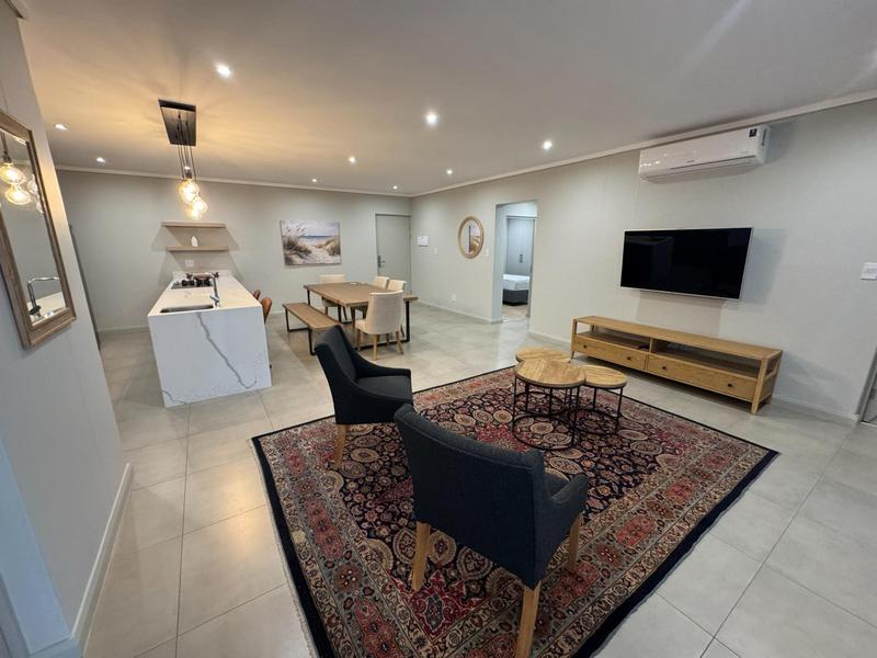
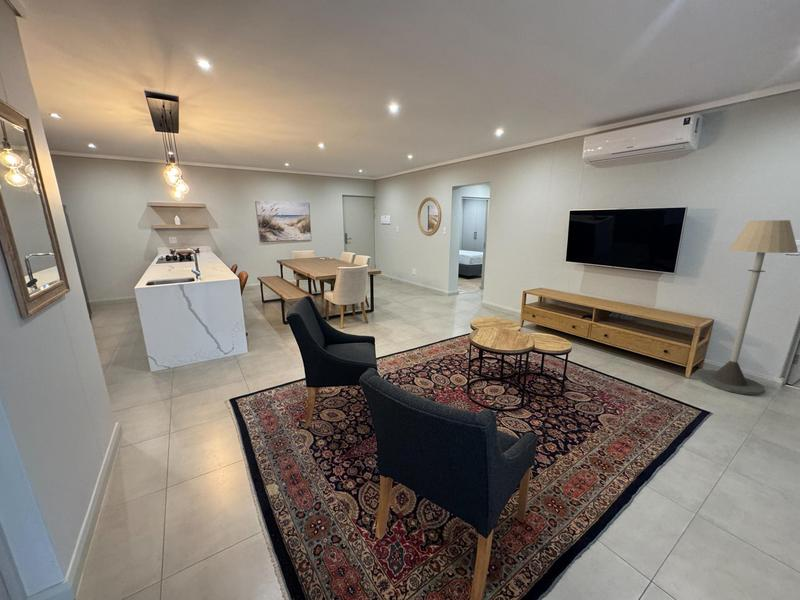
+ floor lamp (747, 306)
